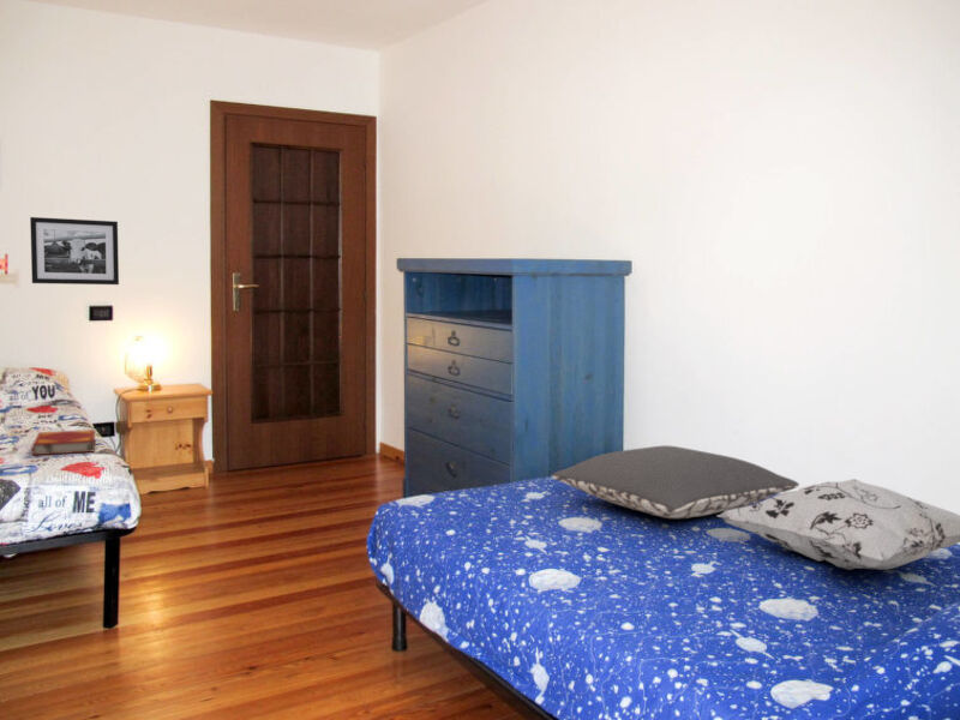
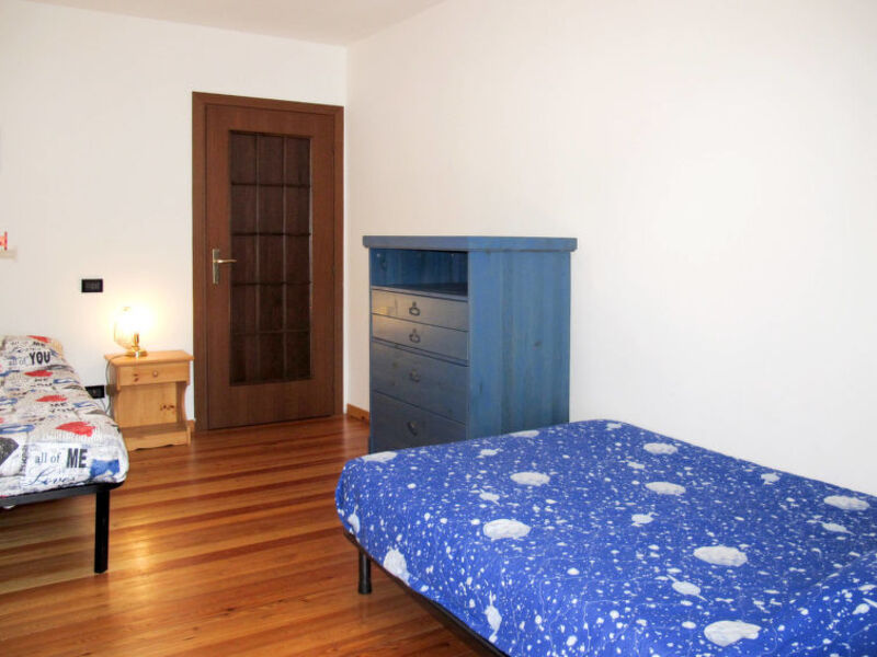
- decorative pillow (850, 523)
- pillow (671, 480)
- picture frame (74, 251)
- hardback book (65, 442)
